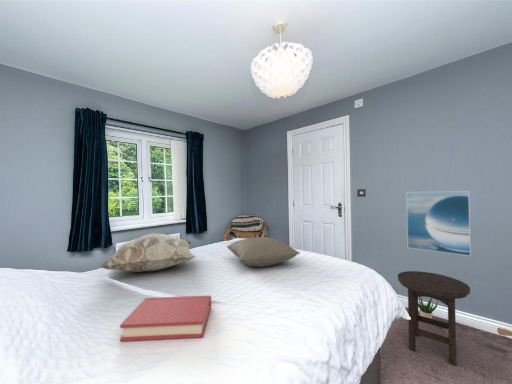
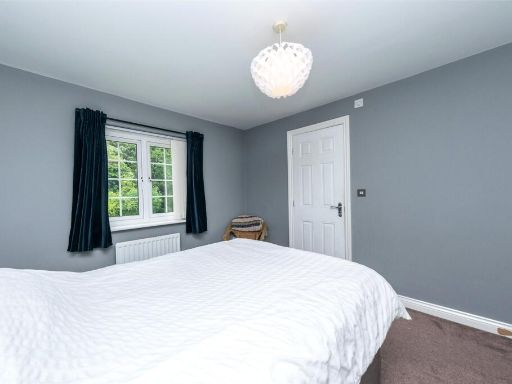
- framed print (436, 221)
- pillow (260, 250)
- decorative pillow (154, 251)
- stool (430, 318)
- hardback book (171, 315)
- potted plant (425, 305)
